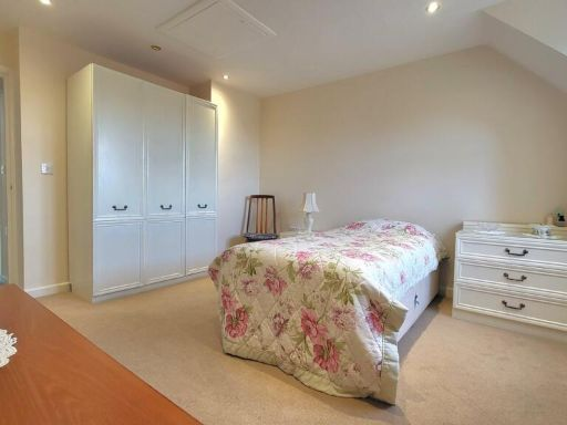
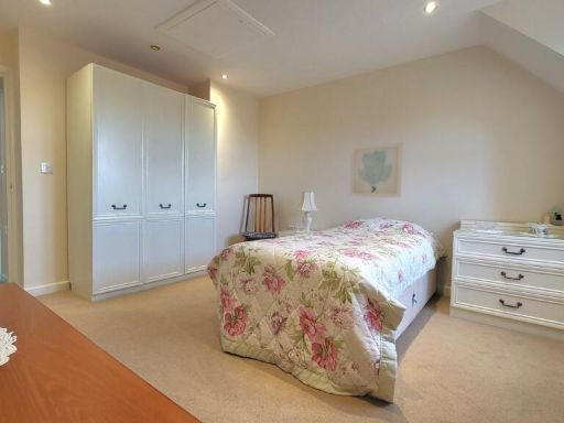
+ wall art (375, 171)
